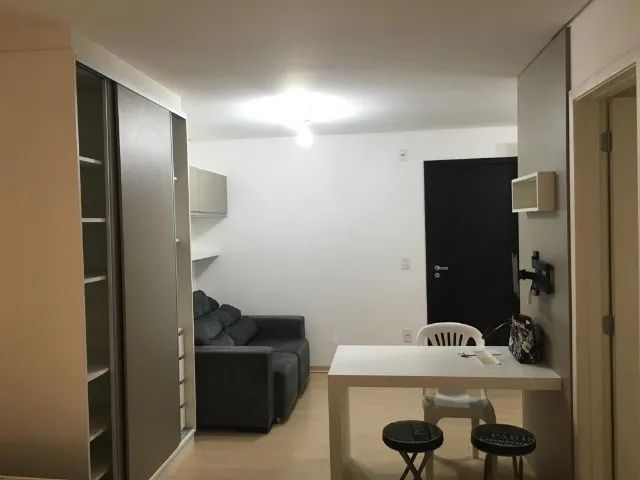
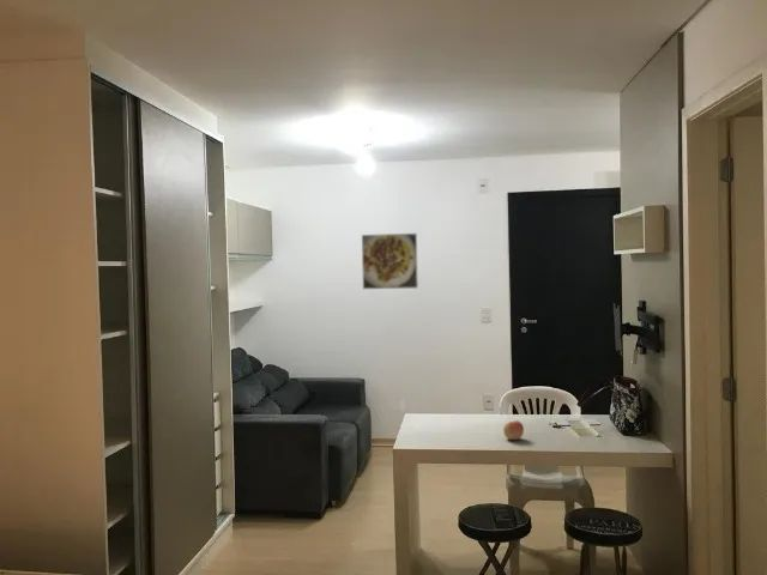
+ apple (513, 429)
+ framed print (389, 261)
